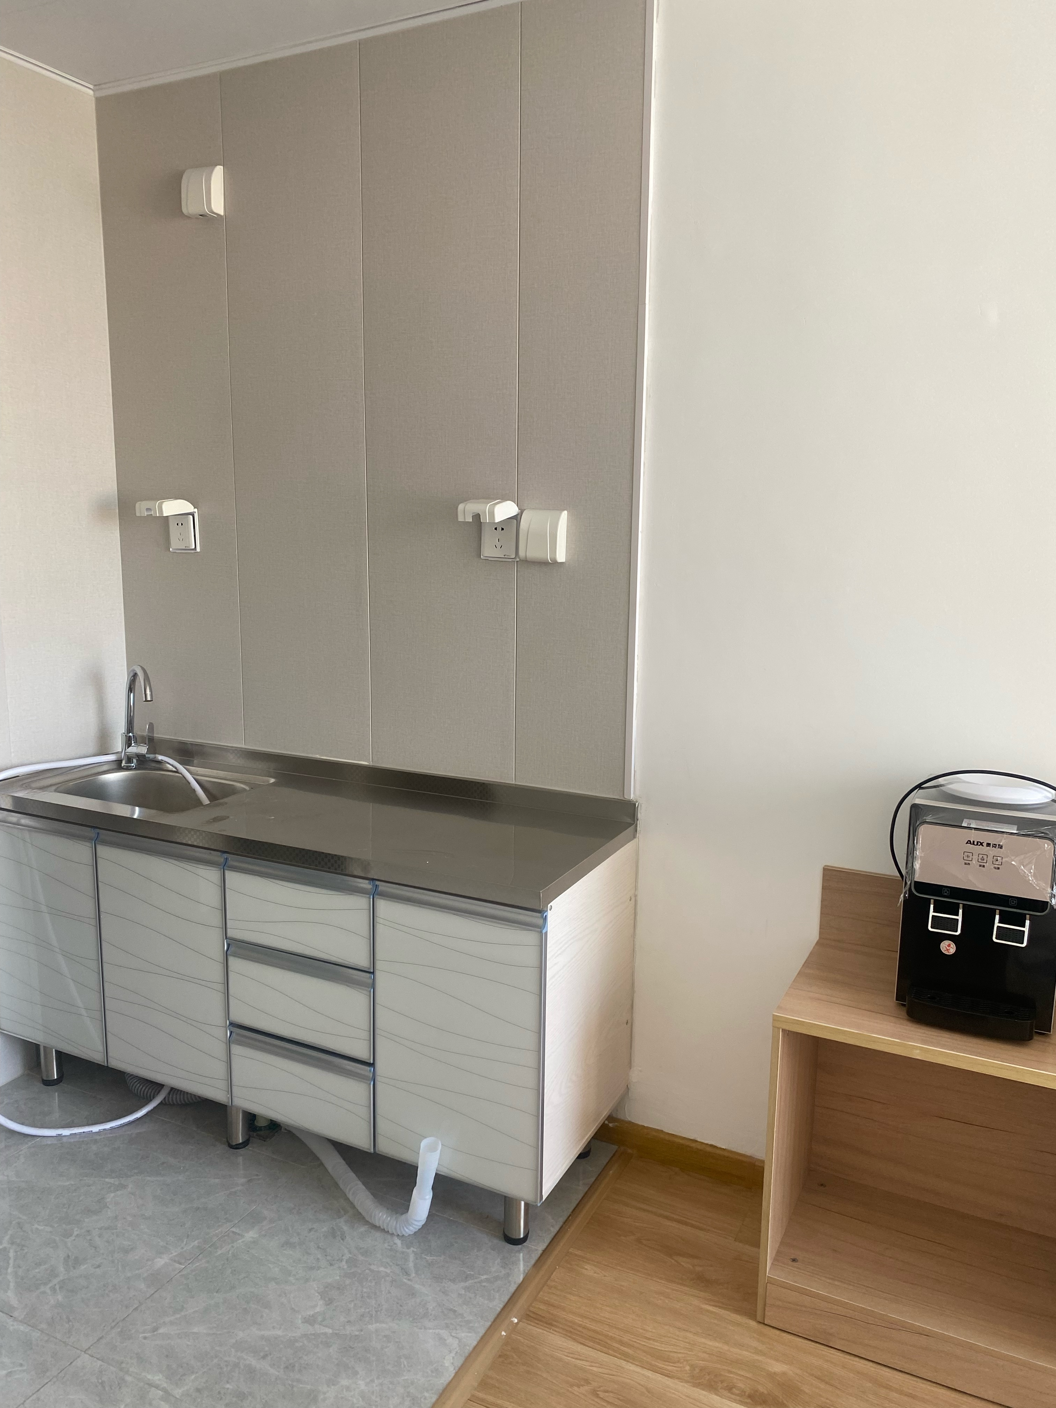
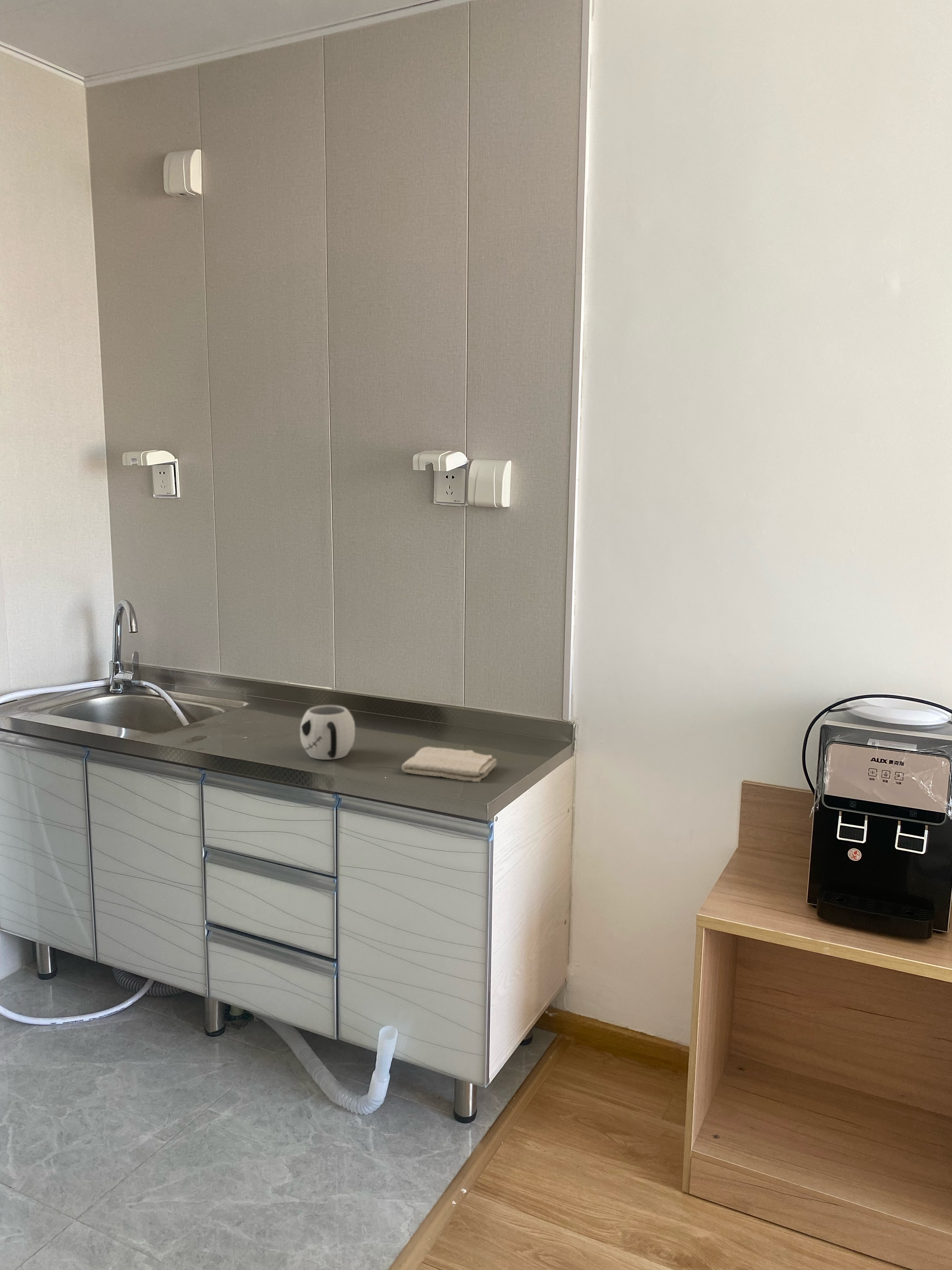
+ mug (329, 735)
+ washcloth (450, 763)
